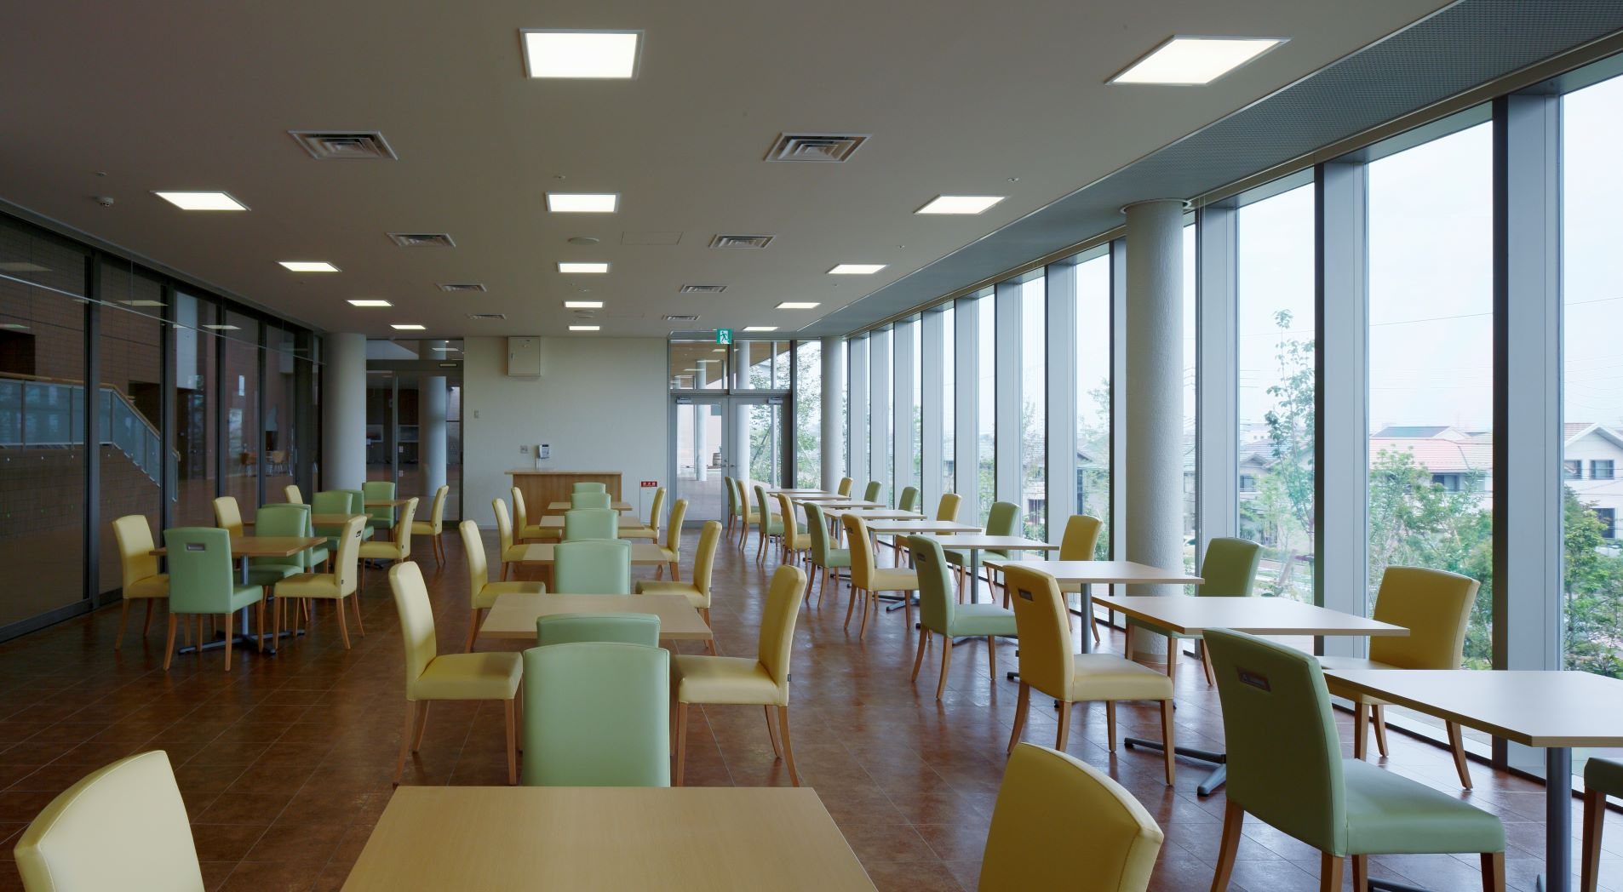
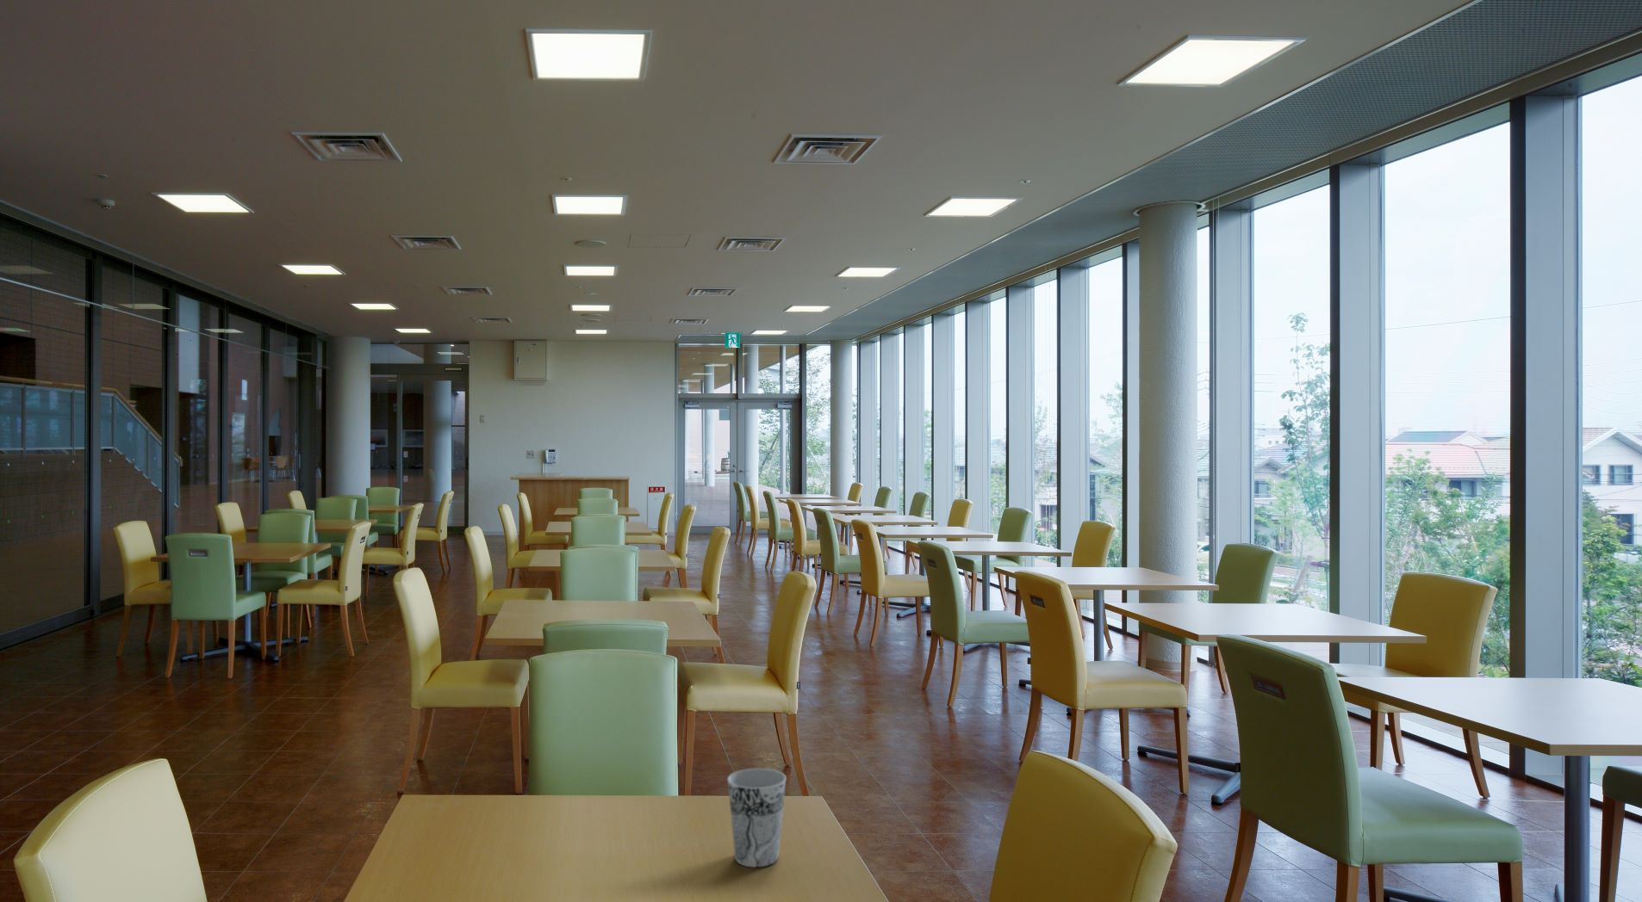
+ cup (756, 818)
